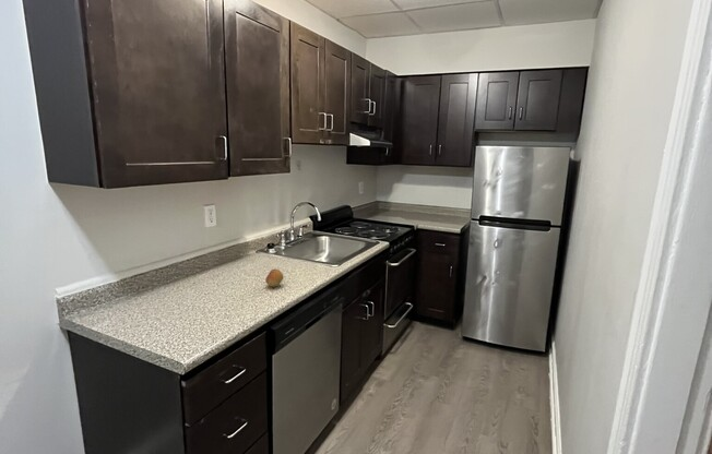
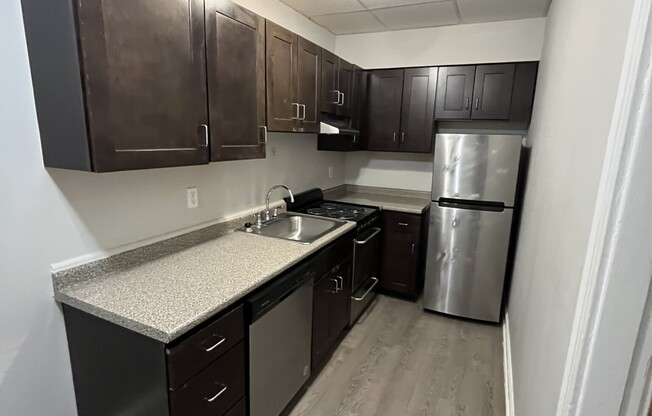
- fruit (274, 277)
